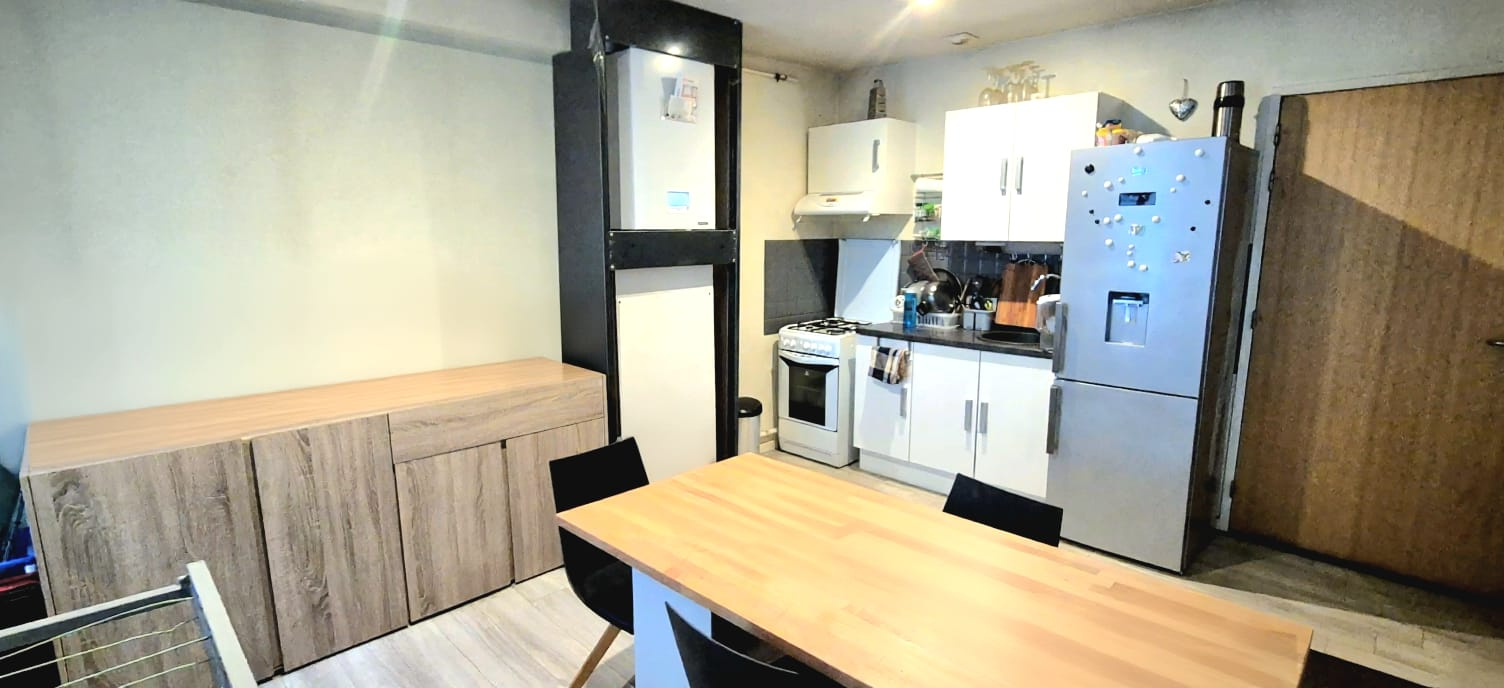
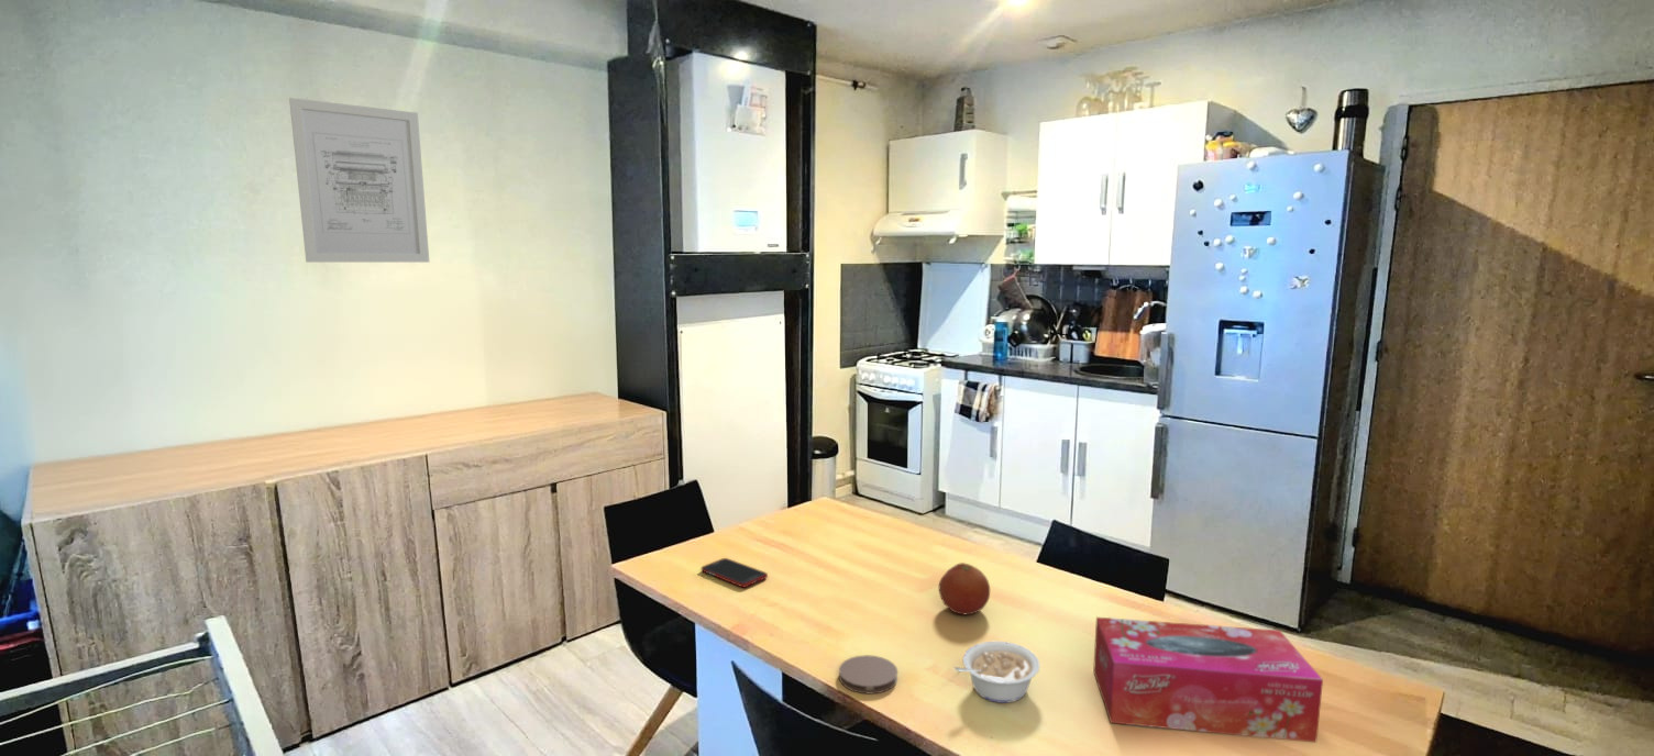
+ tissue box (1198, 675)
+ legume (1000, 672)
+ coaster (868, 674)
+ wall art (363, 185)
+ cell phone (734, 571)
+ fruit (964, 588)
